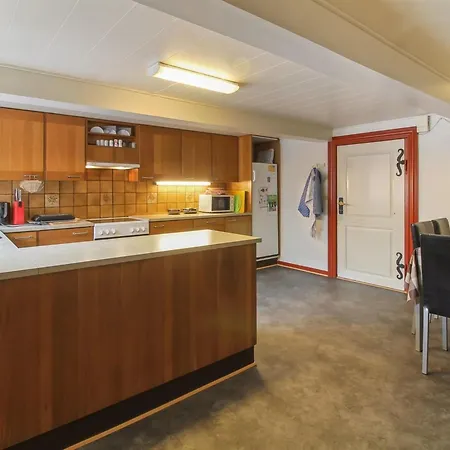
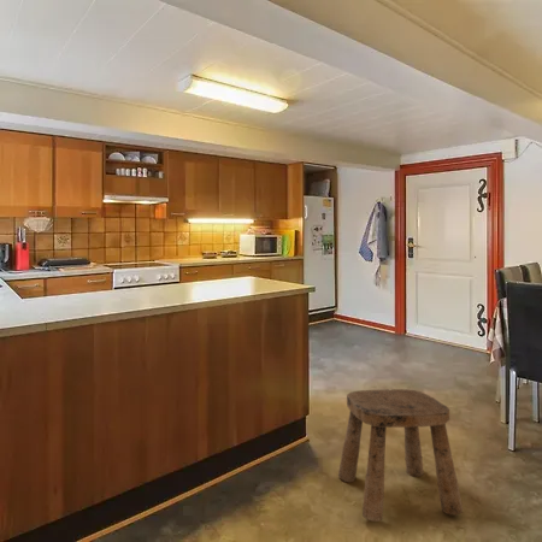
+ stool (405, 447)
